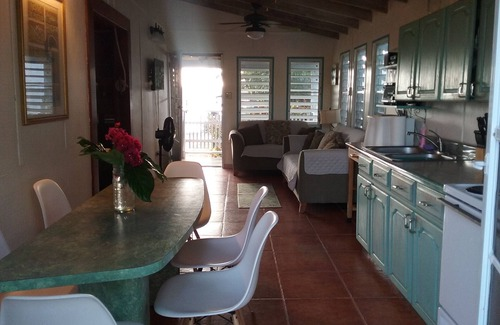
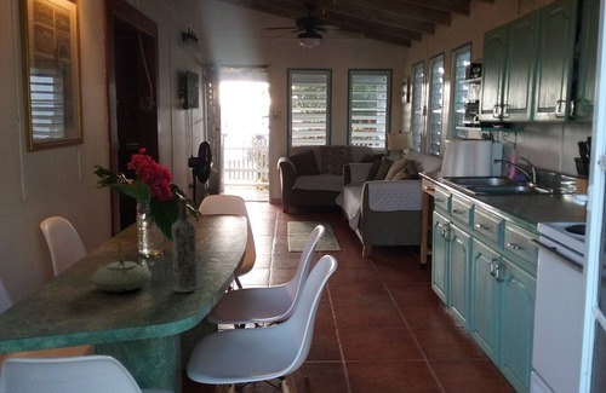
+ bottle (183, 244)
+ teapot (120, 264)
